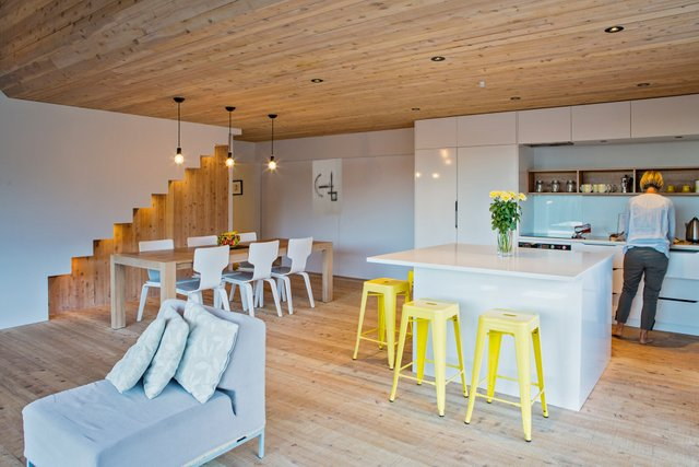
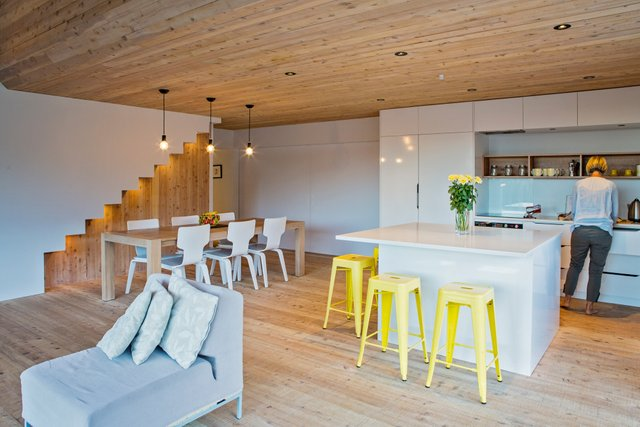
- wall art (327, 187)
